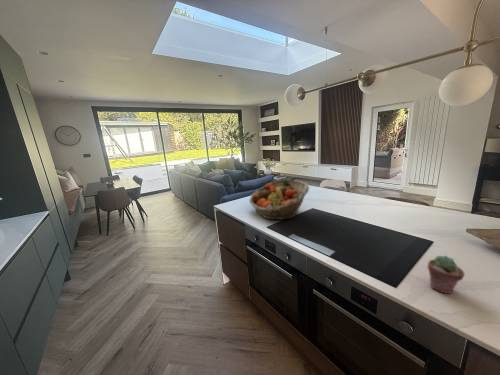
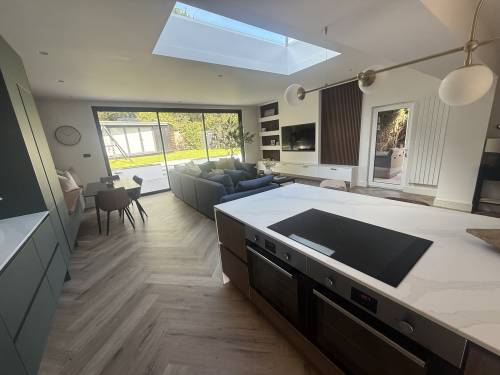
- fruit basket (277, 197)
- potted succulent (444, 272)
